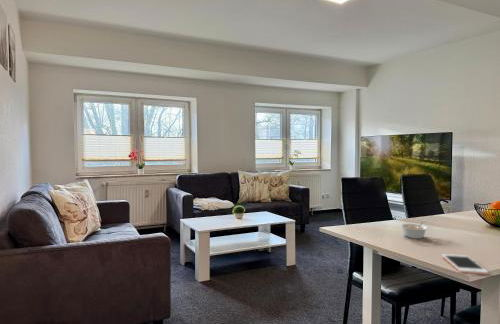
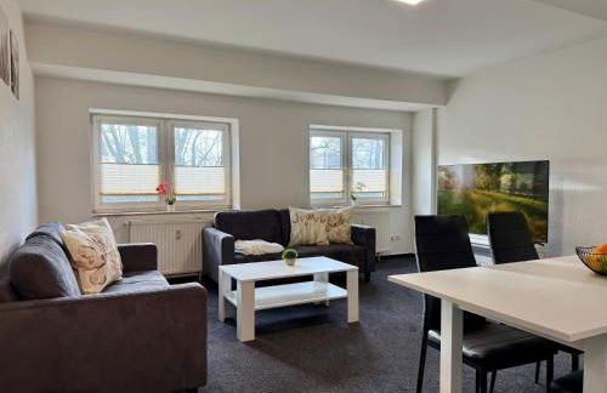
- cell phone (463, 263)
- legume (413, 230)
